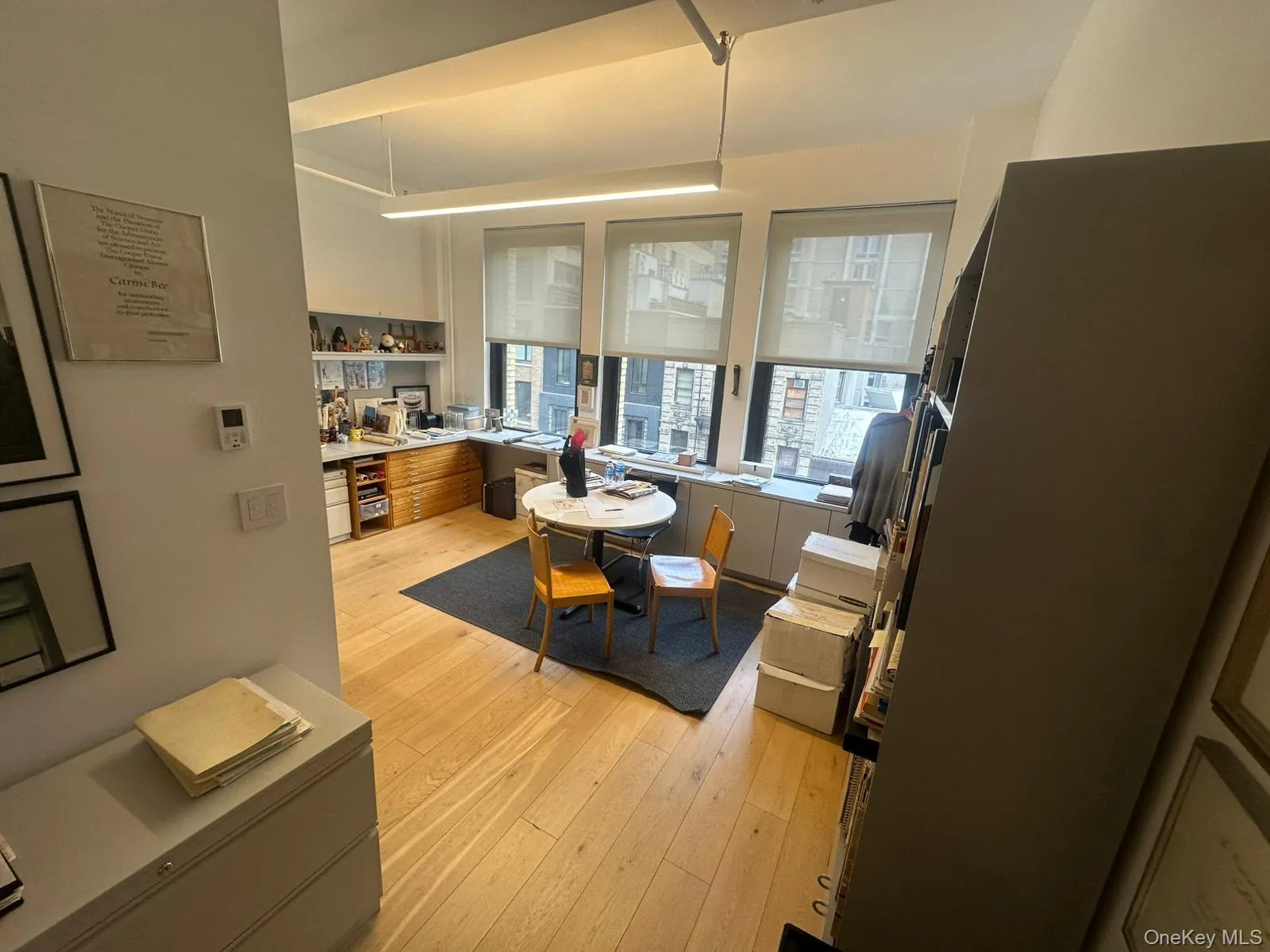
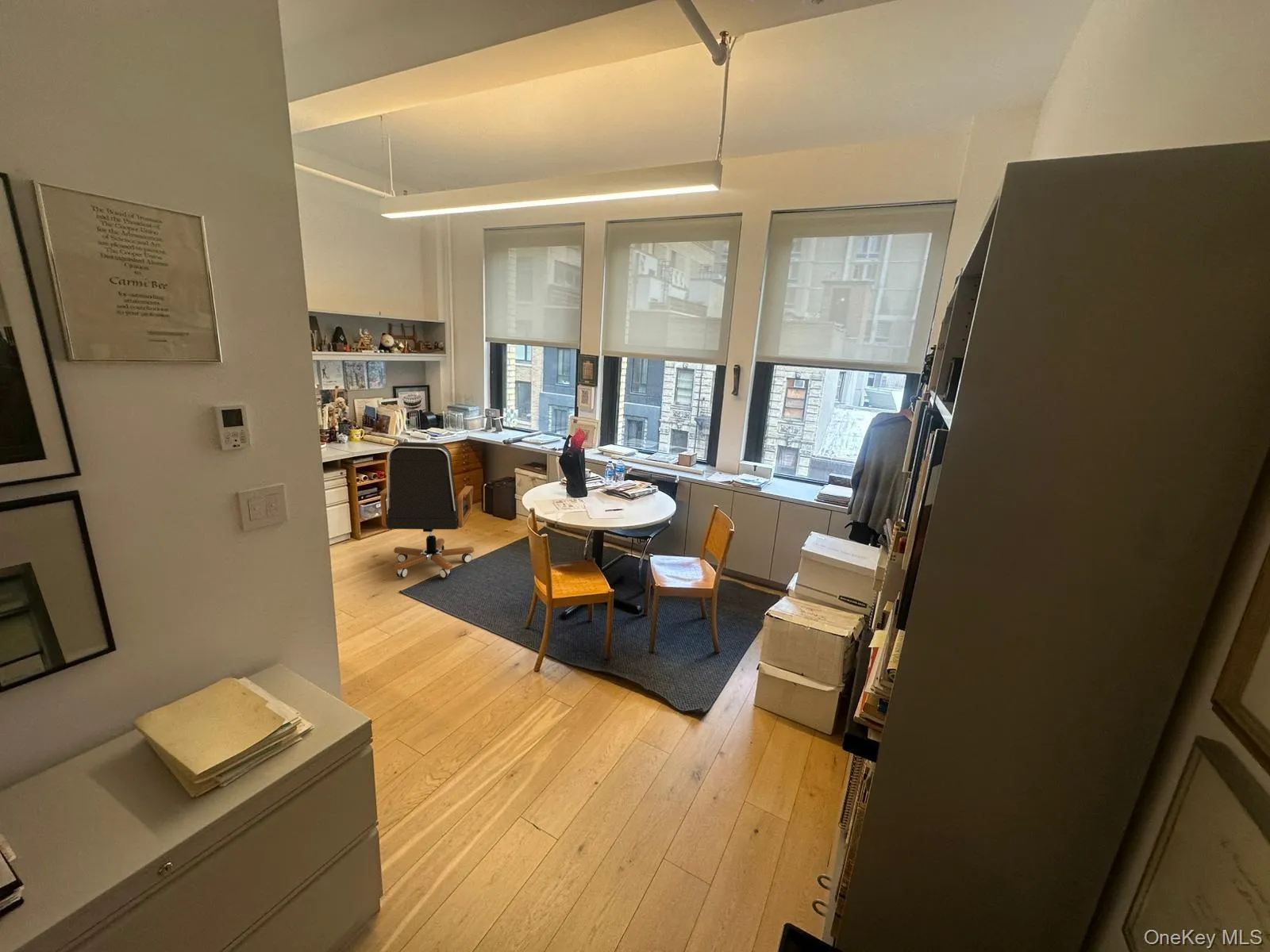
+ office chair (430, 503)
